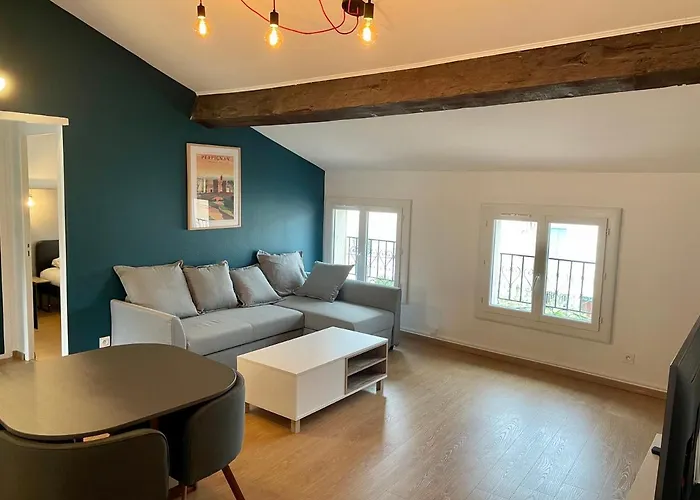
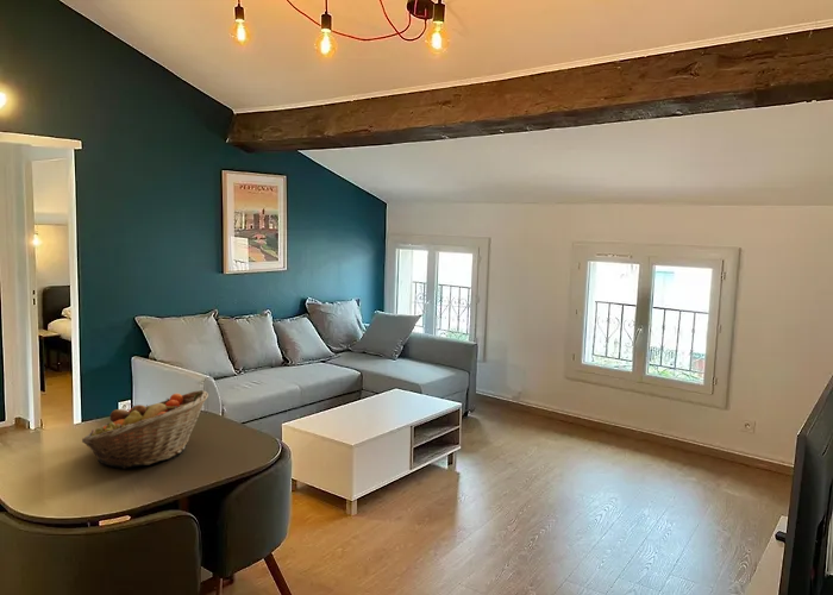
+ fruit basket (149, 424)
